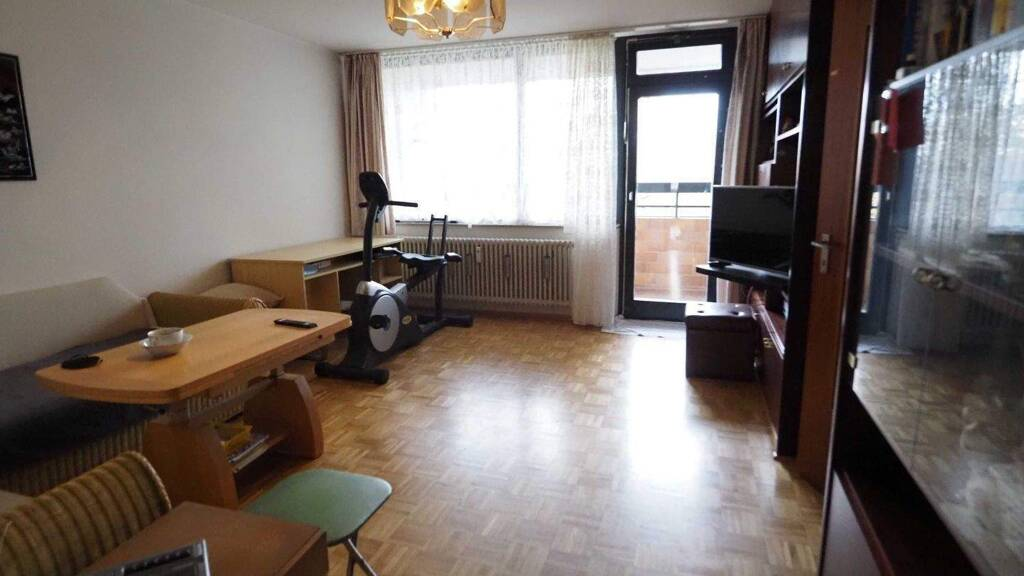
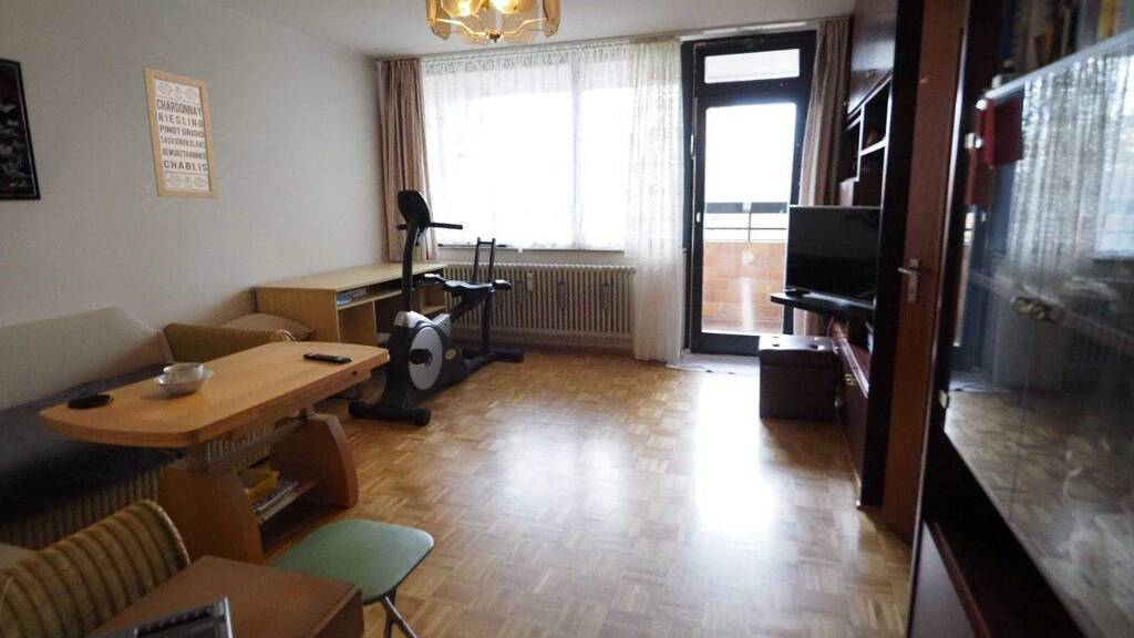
+ wall art (183, 136)
